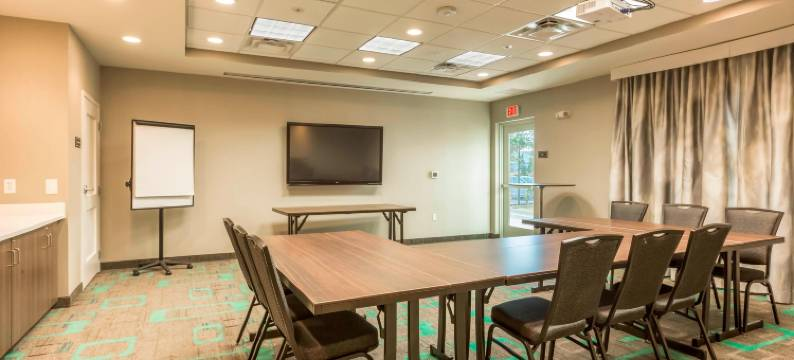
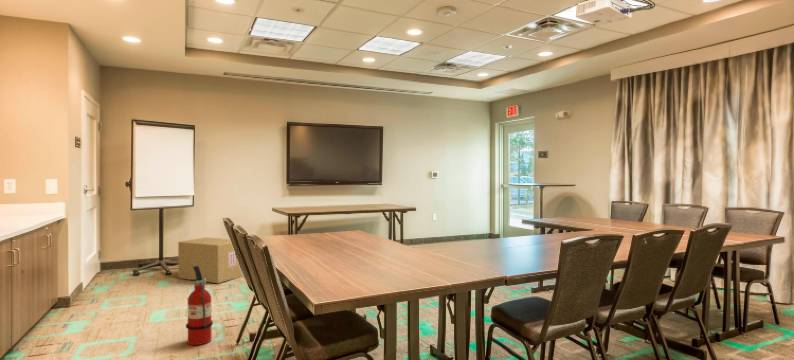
+ fire extinguisher (198, 303)
+ cardboard box (211, 259)
